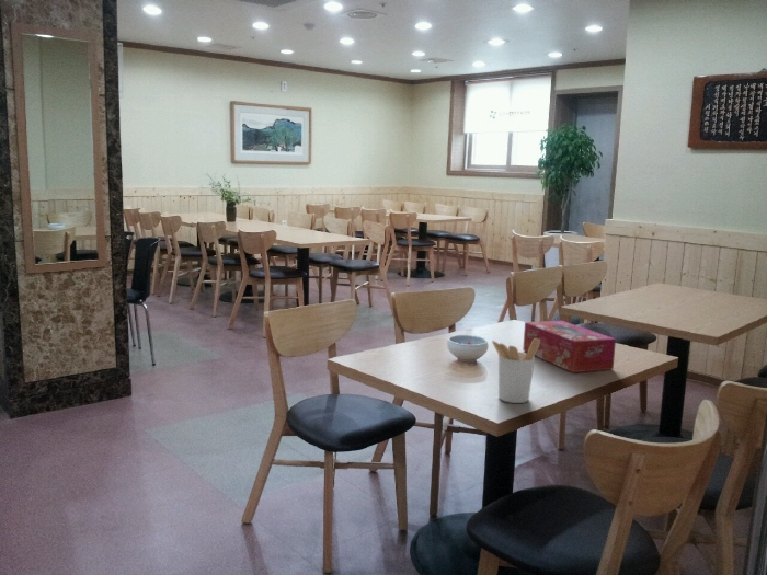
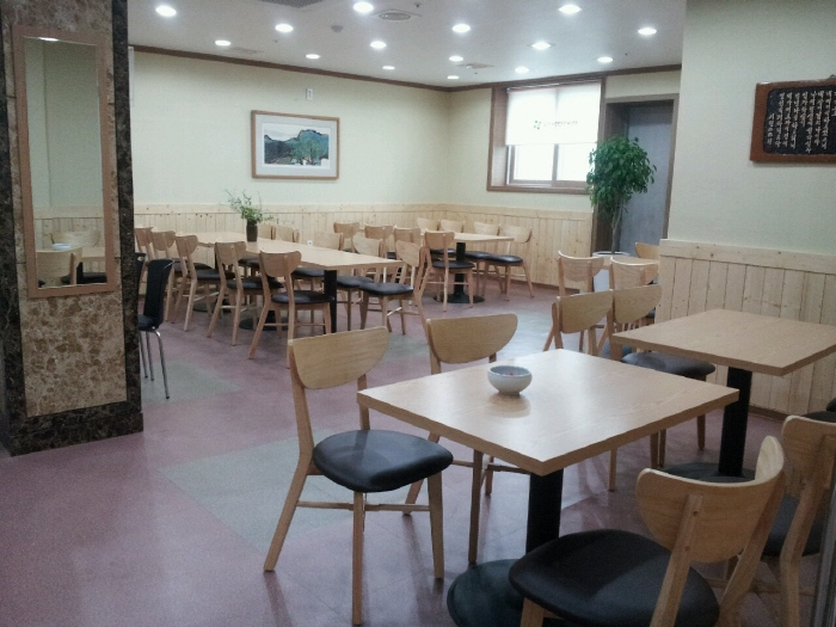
- tissue box (566, 344)
- utensil holder (512, 368)
